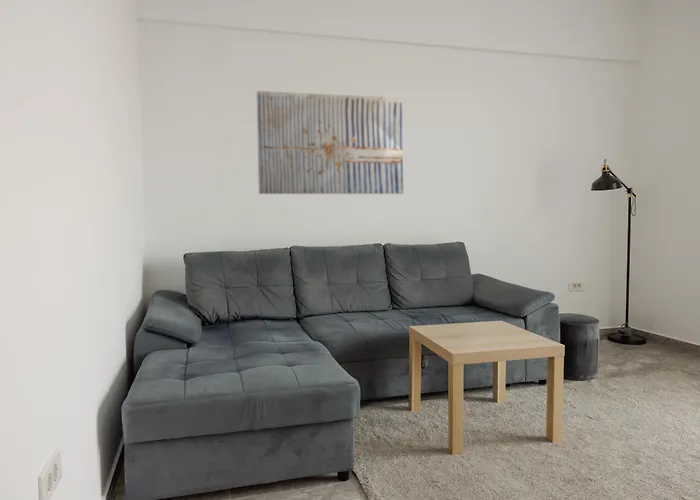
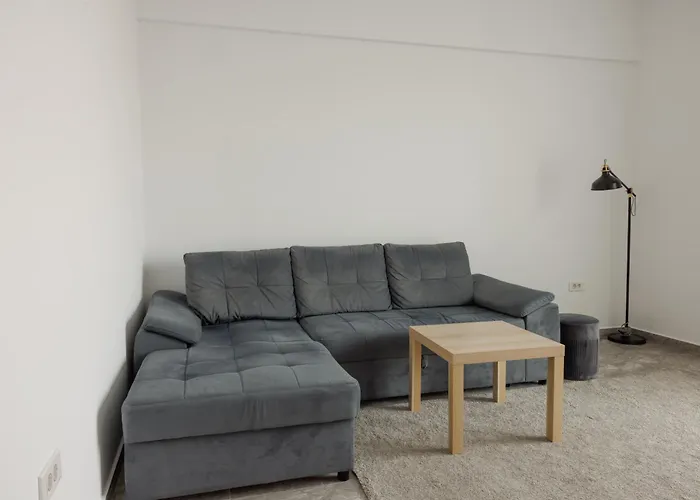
- wall art (332, 144)
